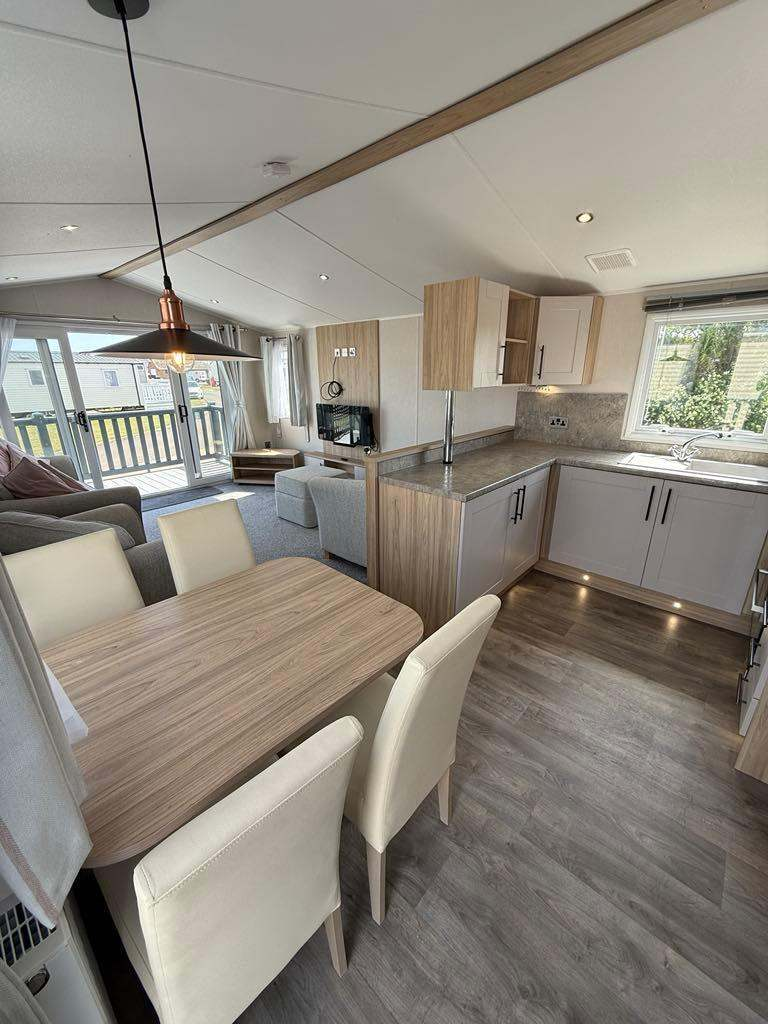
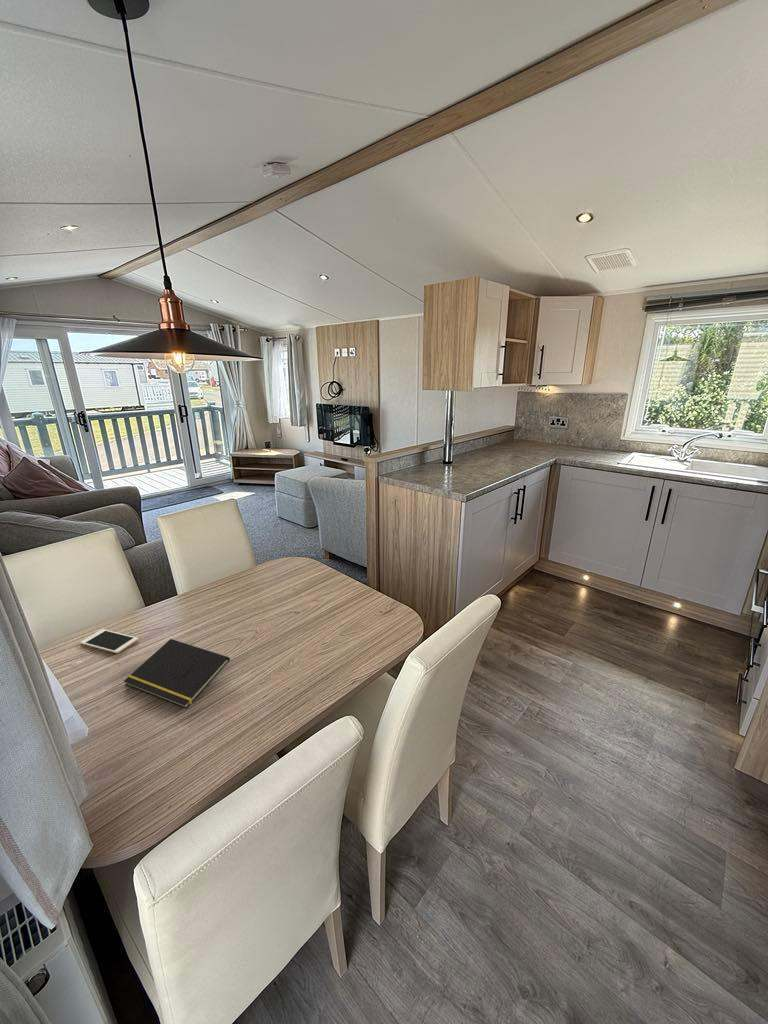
+ cell phone (109, 640)
+ notepad (177, 670)
